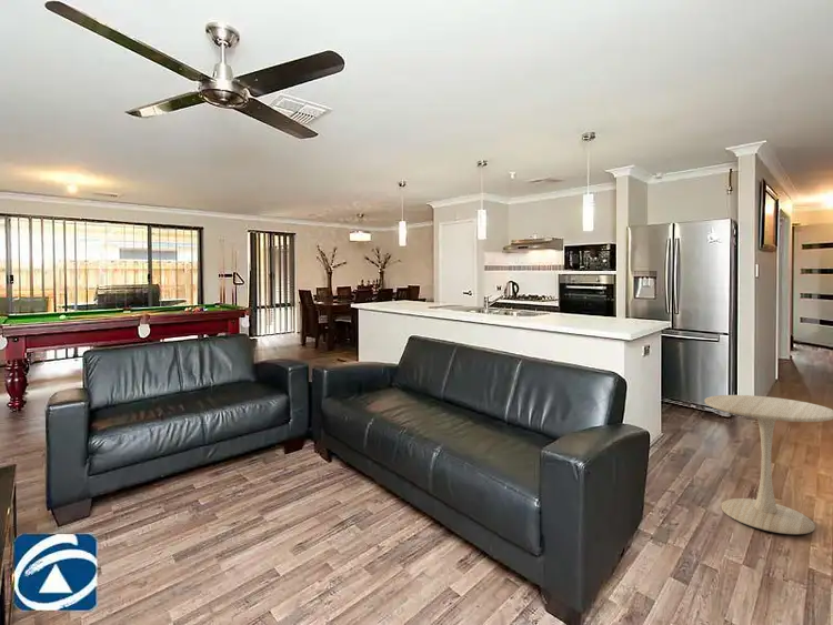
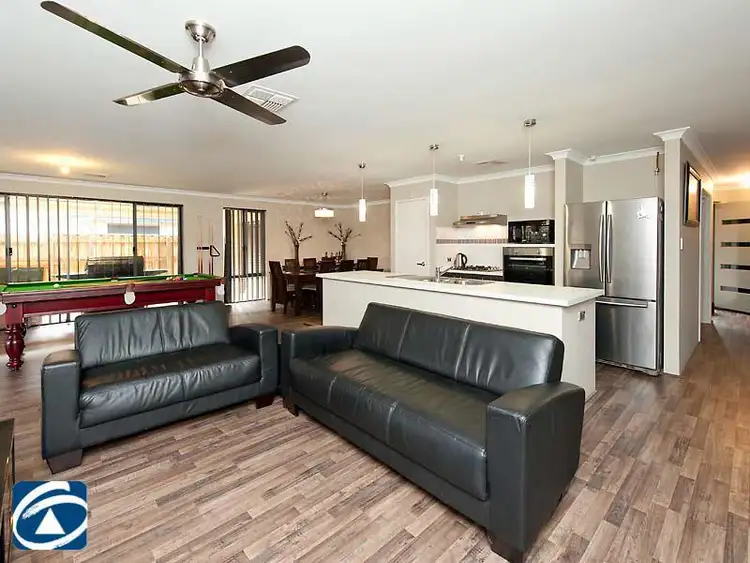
- side table (765, 461)
